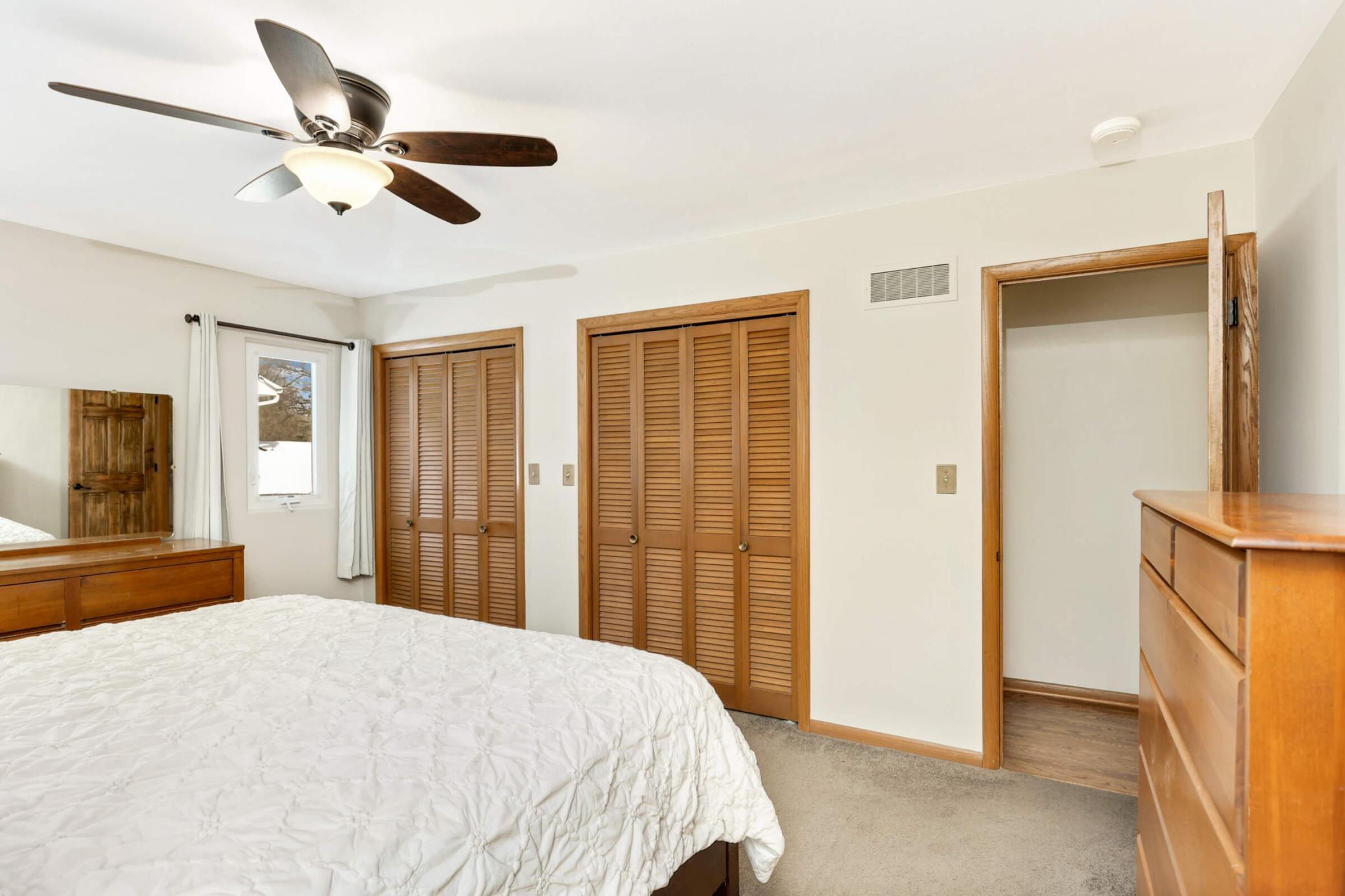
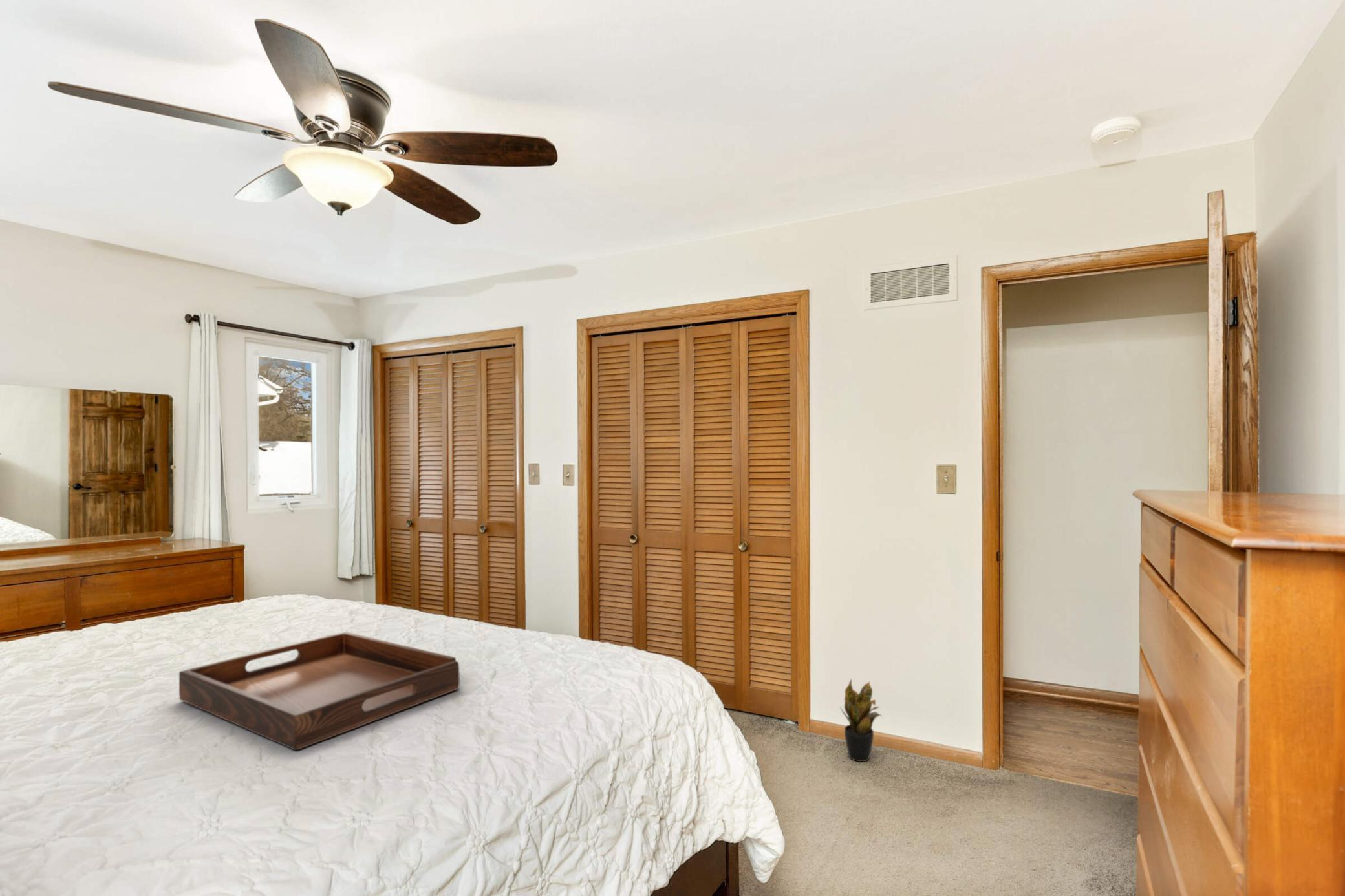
+ serving tray (325, 679)
+ potted plant (860, 718)
